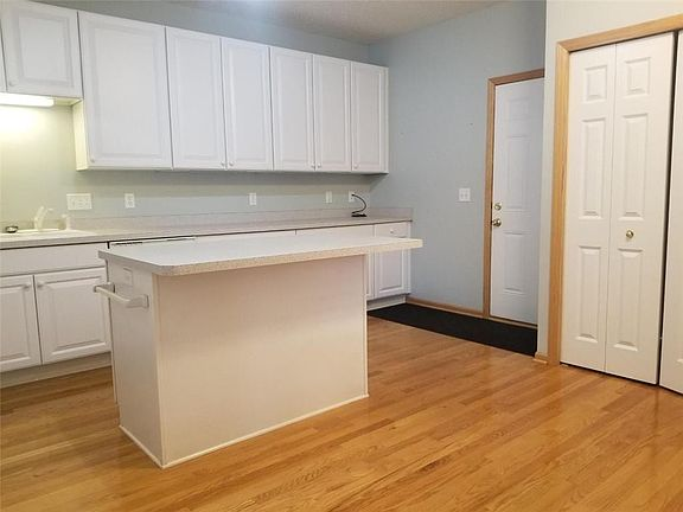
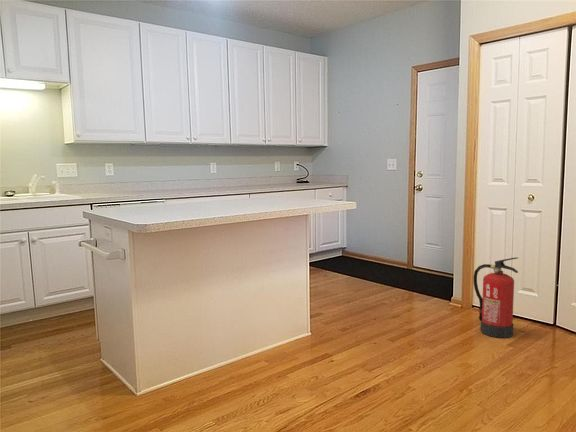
+ fire extinguisher (493, 293)
